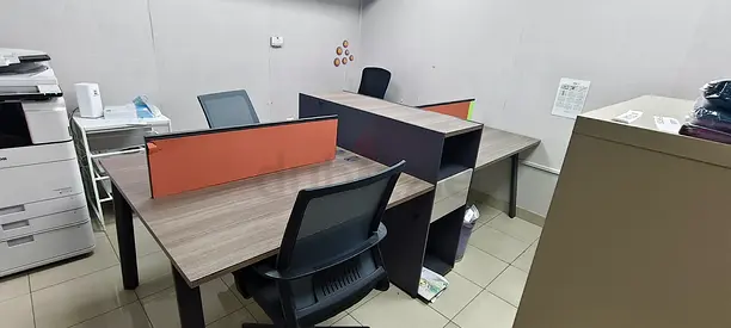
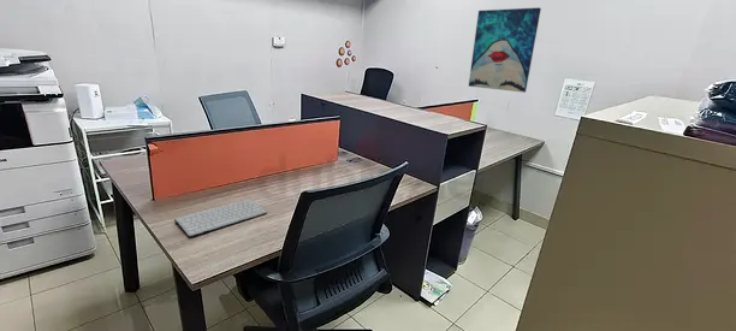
+ wall art (501, 49)
+ keyboard (222, 214)
